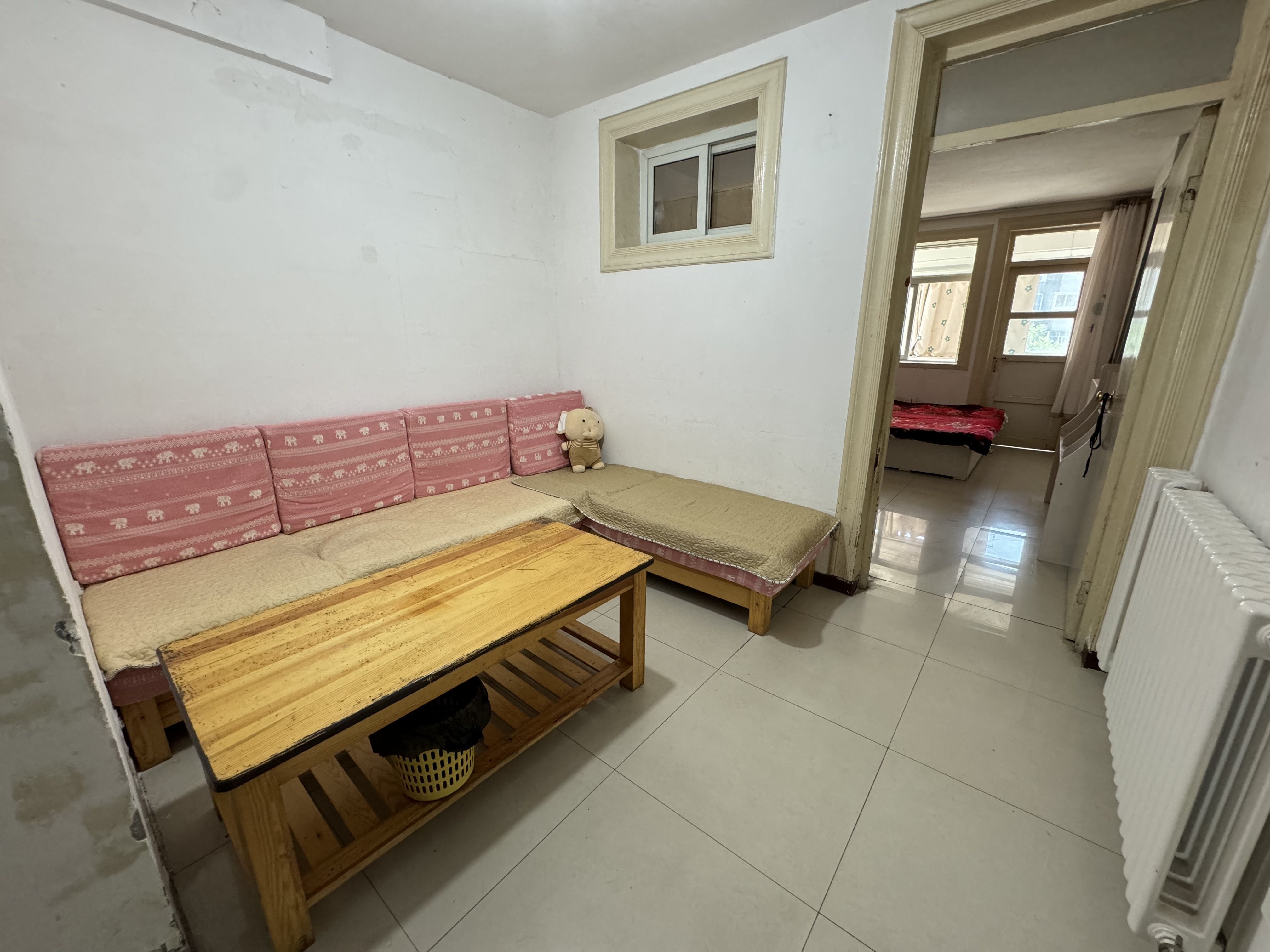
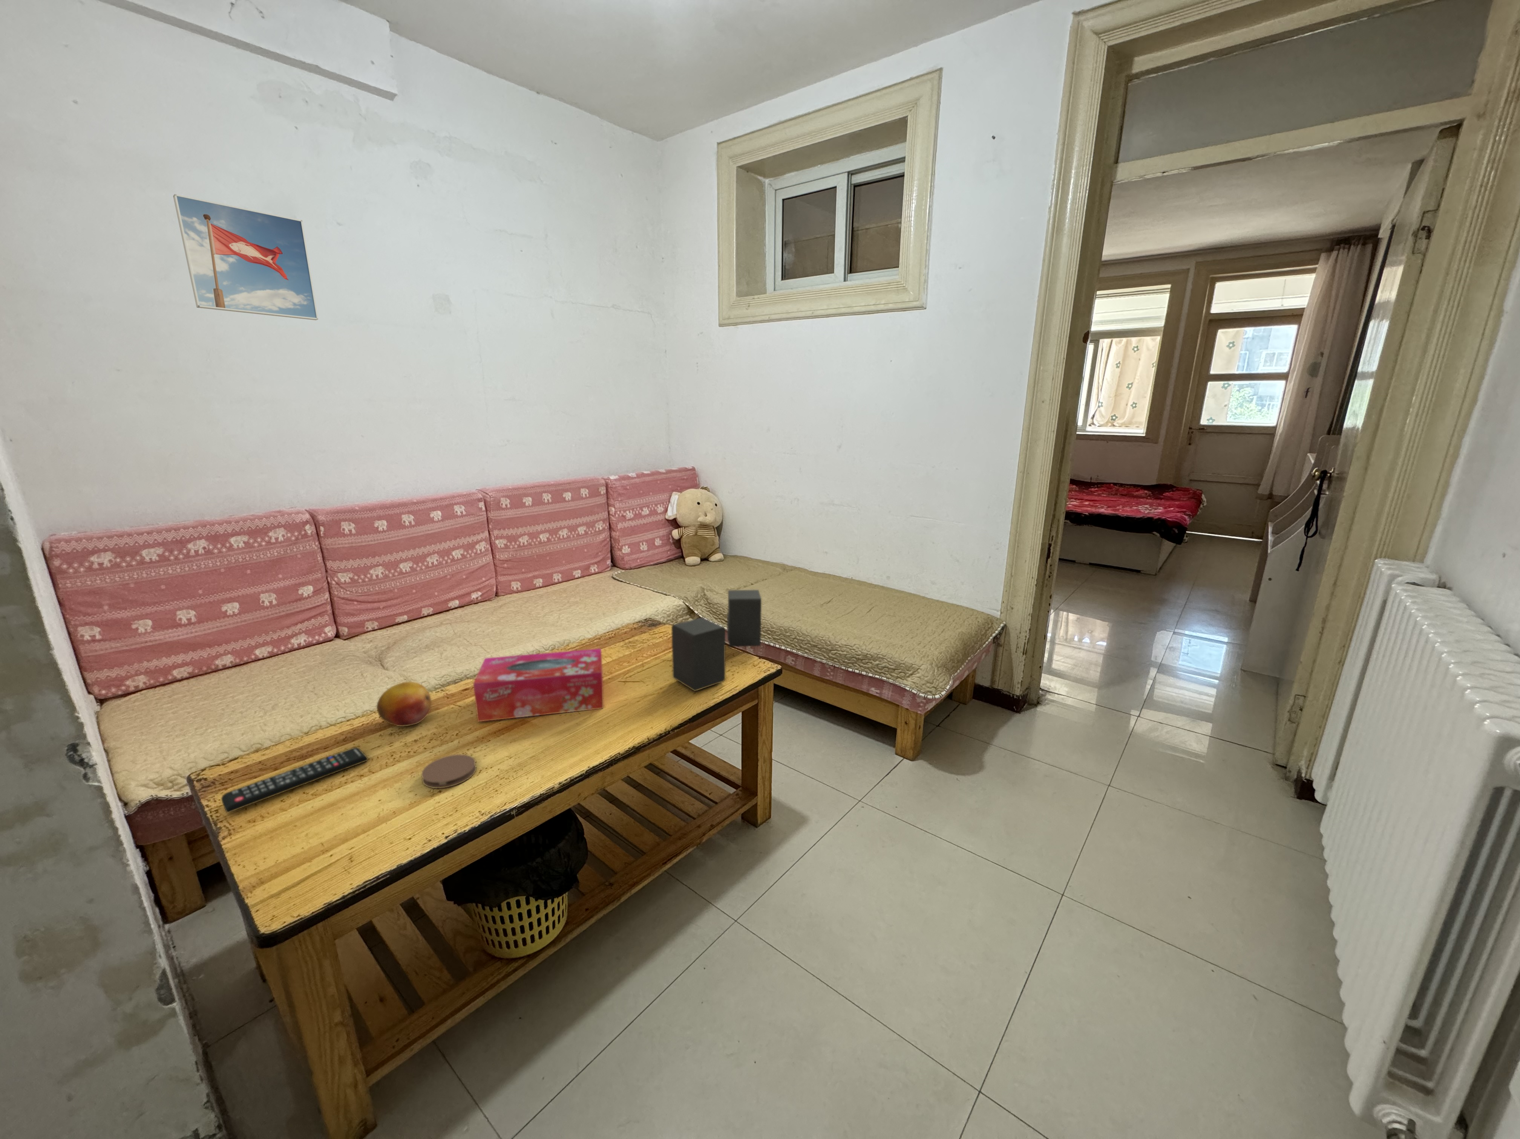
+ remote control (299, 778)
+ coaster (449, 770)
+ speaker (723, 634)
+ tissue box (543, 683)
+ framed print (251, 262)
+ fruit (405, 702)
